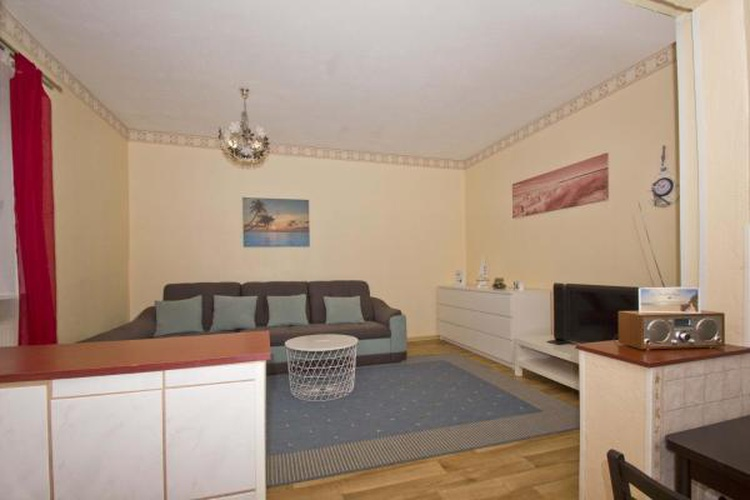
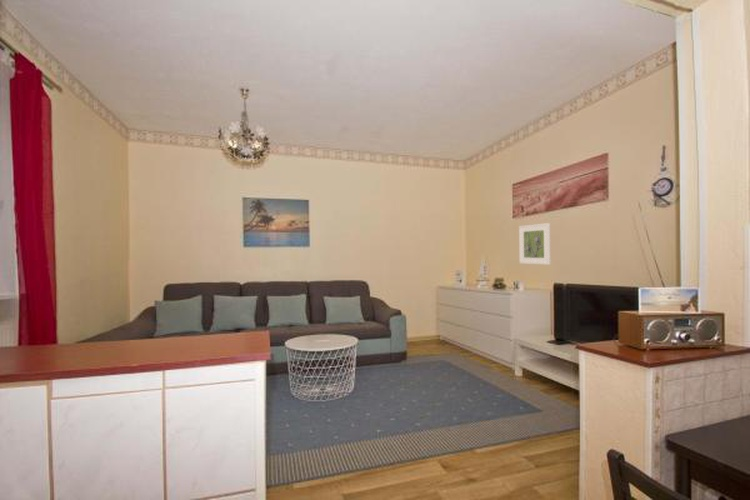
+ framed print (533, 244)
